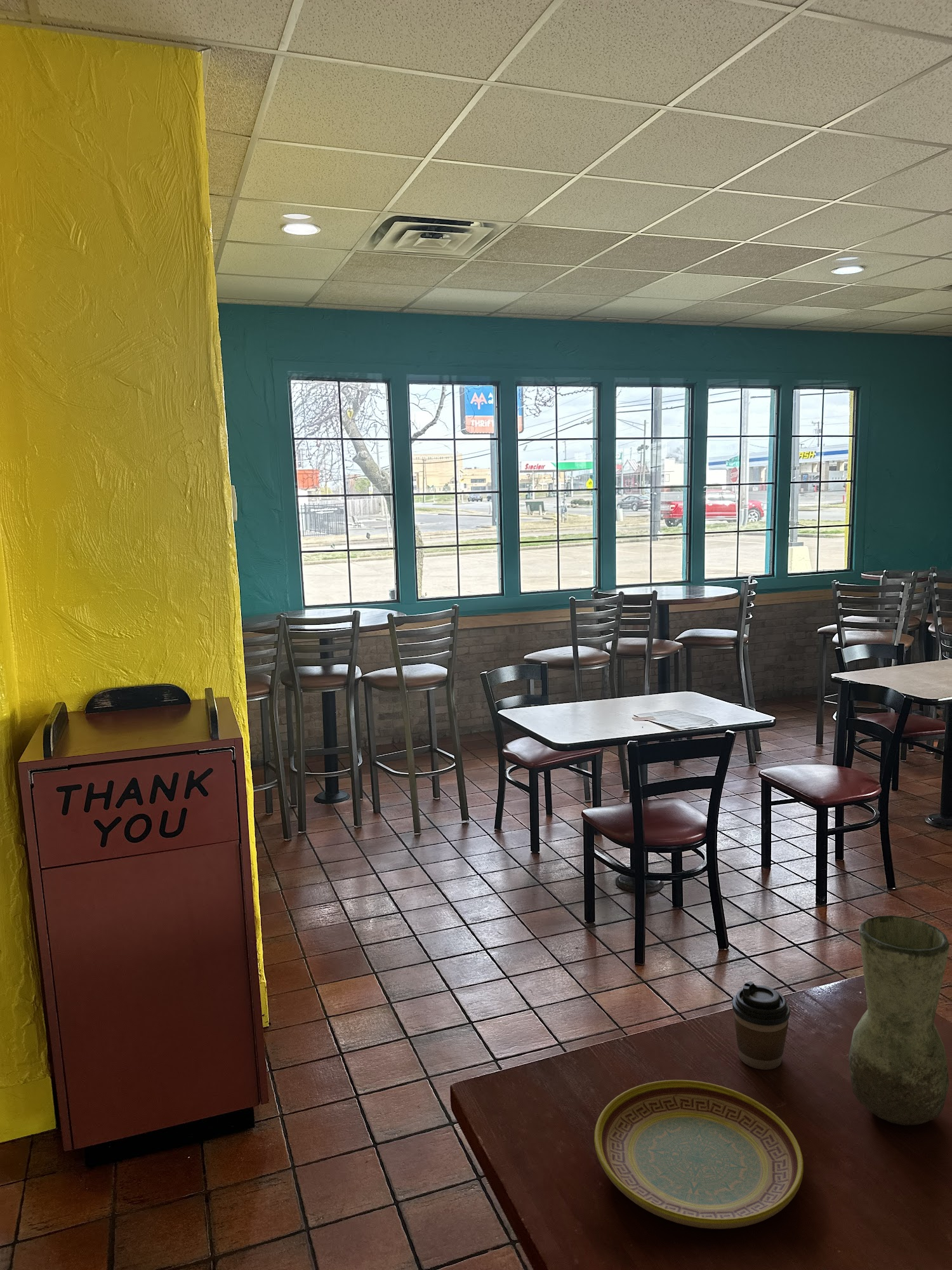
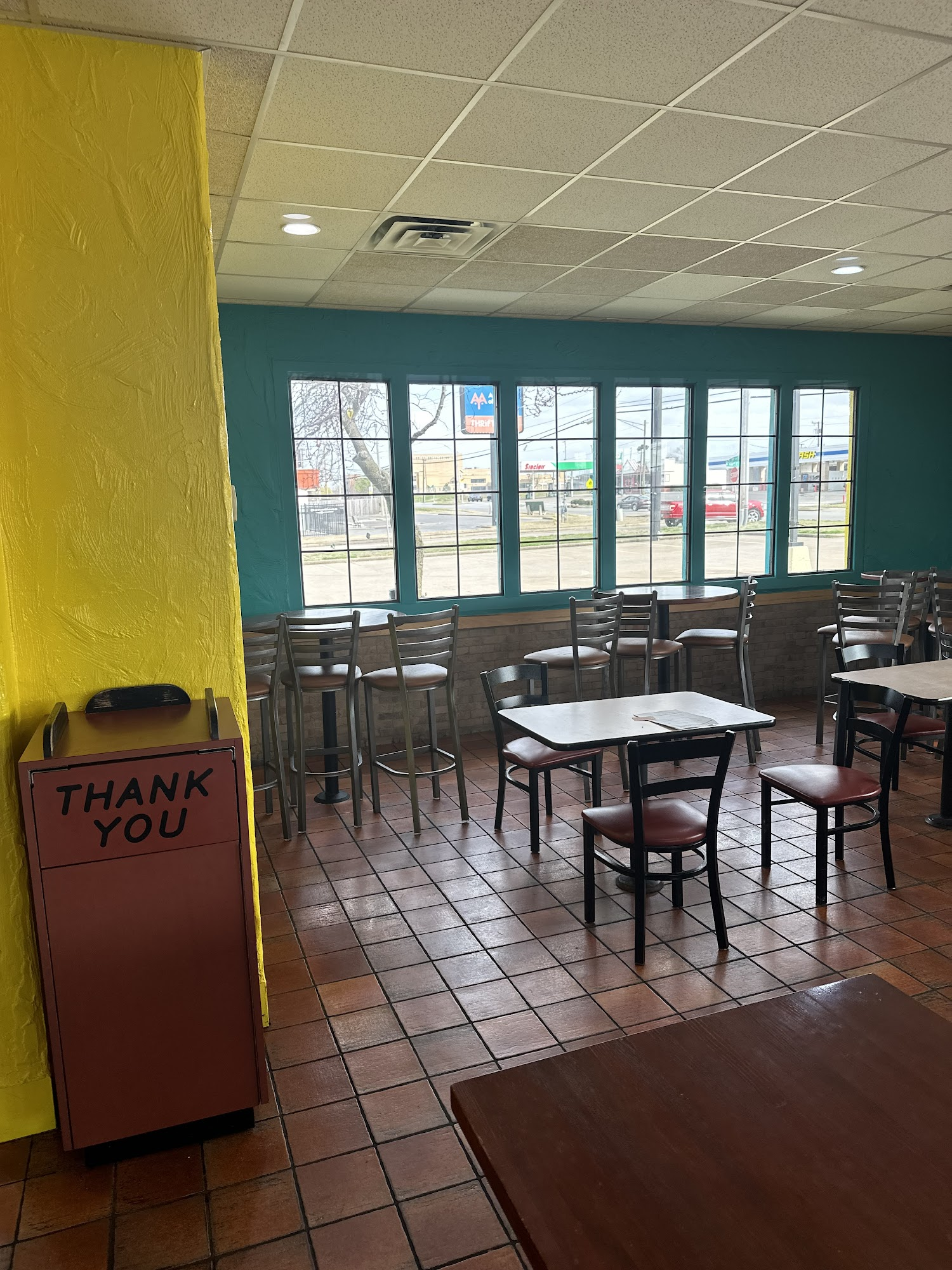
- coffee cup (760, 1023)
- plate (696, 1154)
- vase (899, 1022)
